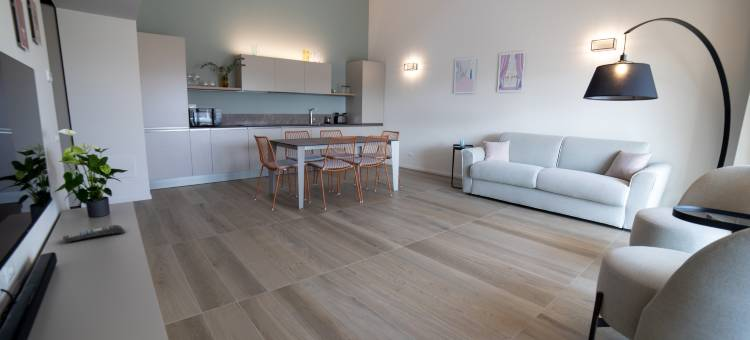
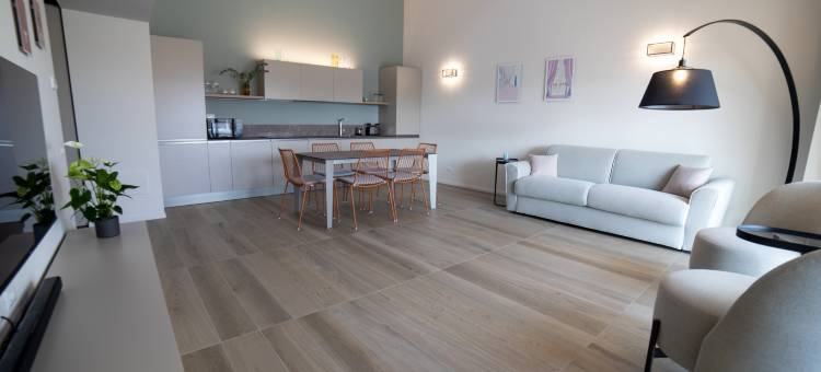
- remote control (95, 233)
